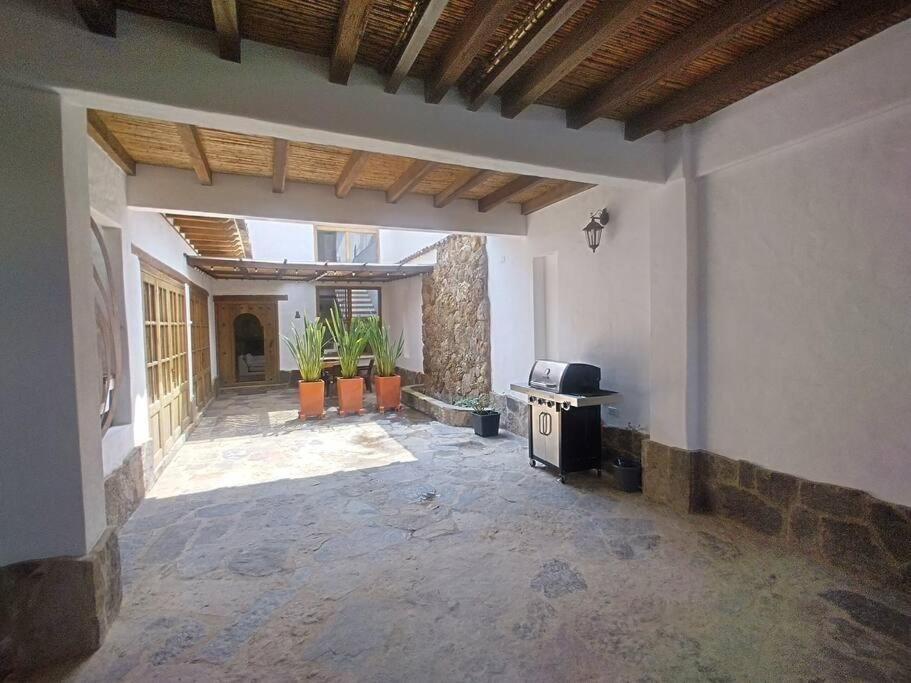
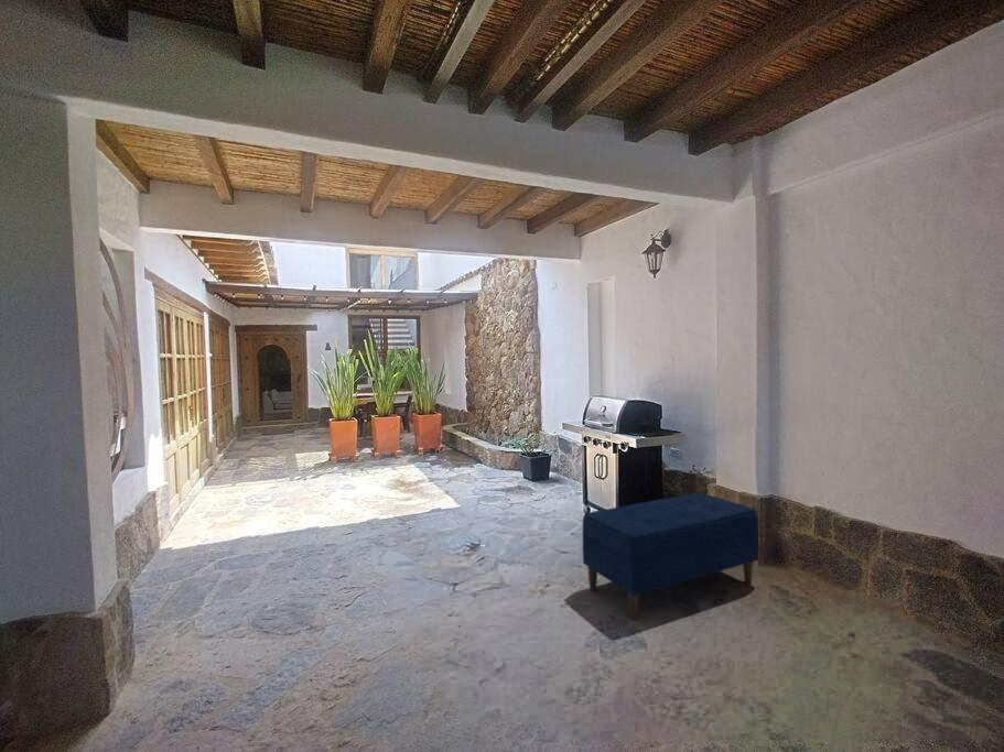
+ bench (670, 548)
